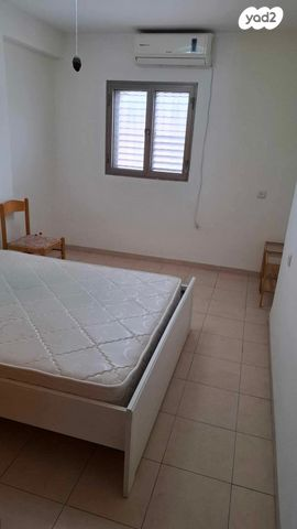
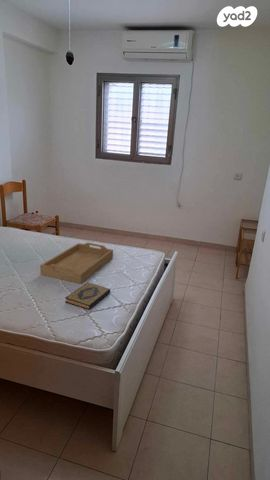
+ hardback book (88, 295)
+ serving tray (79, 259)
